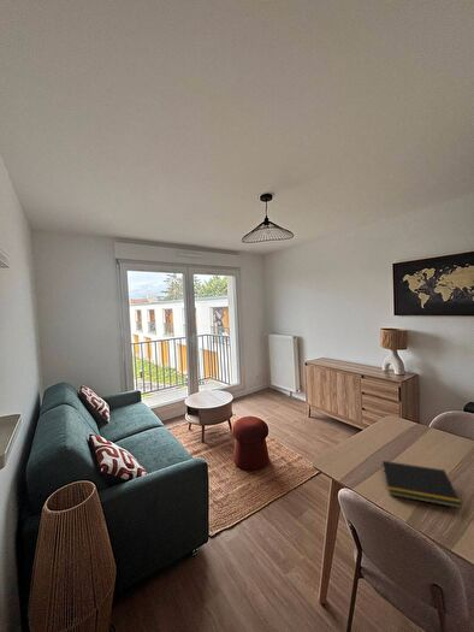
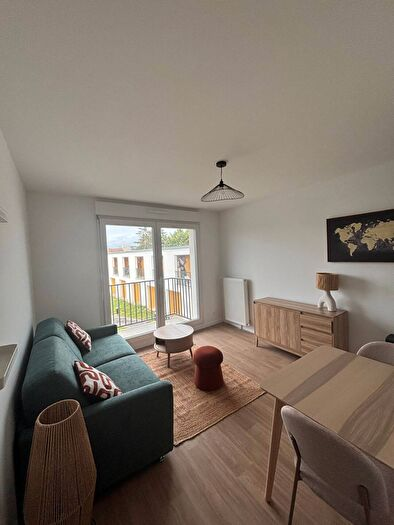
- notepad (417, 482)
